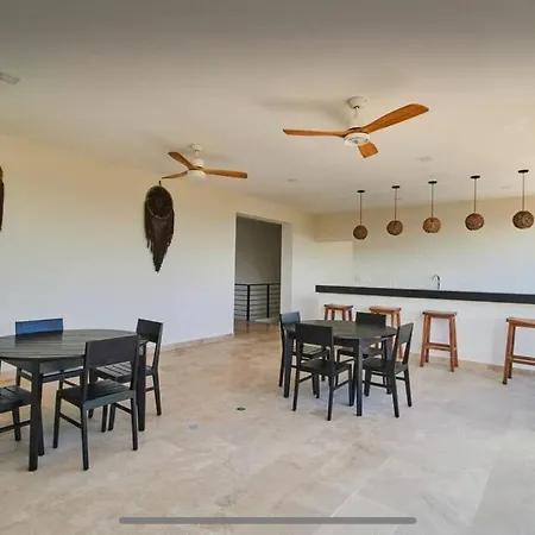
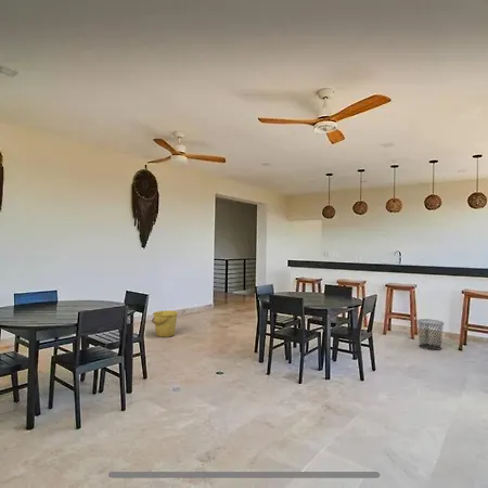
+ waste bin (429, 334)
+ bucket (165, 323)
